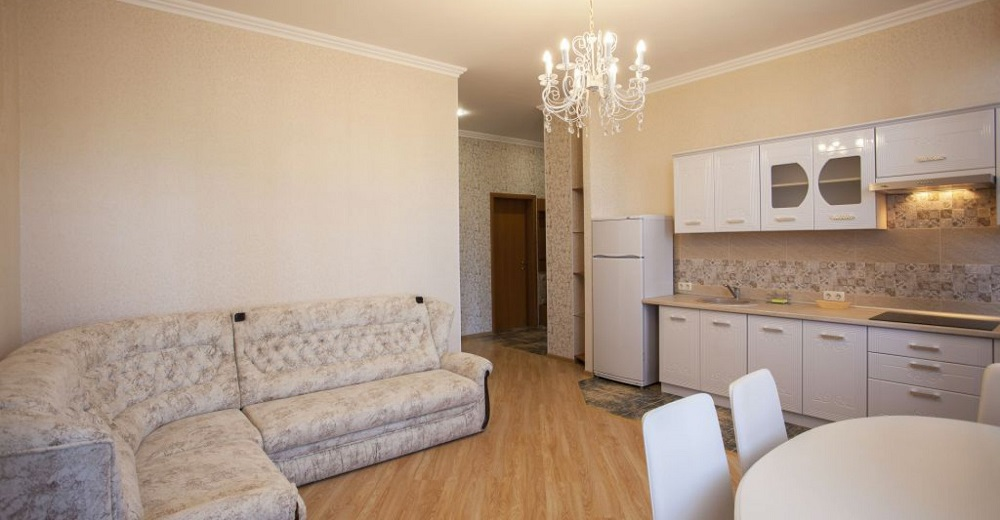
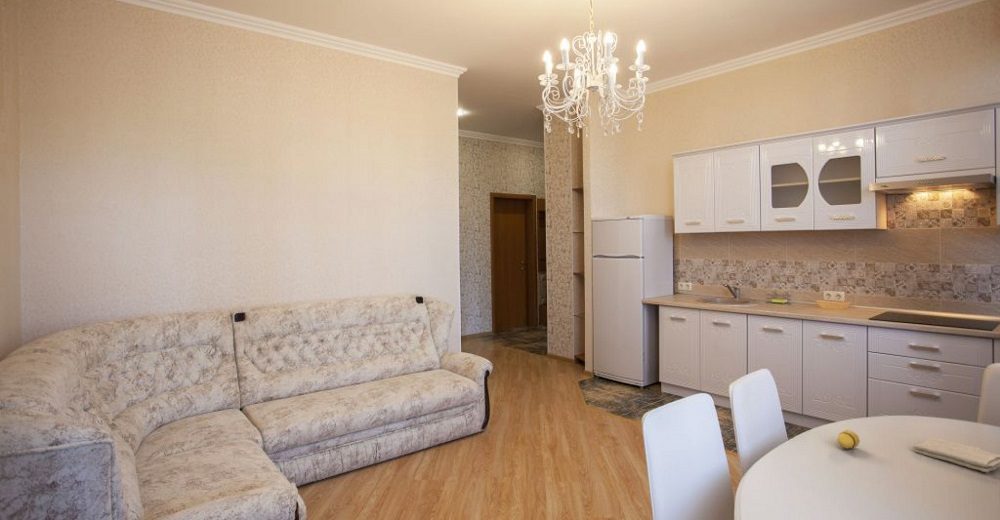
+ decorative egg (847, 439)
+ washcloth (957, 453)
